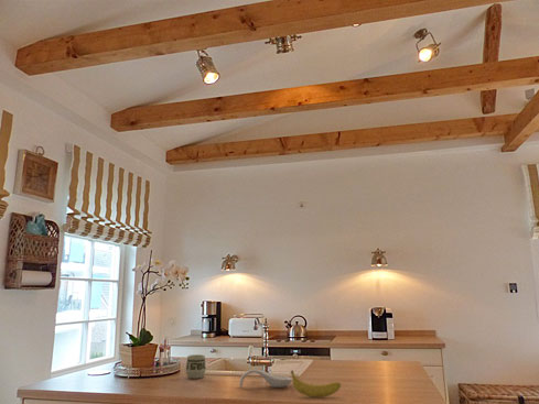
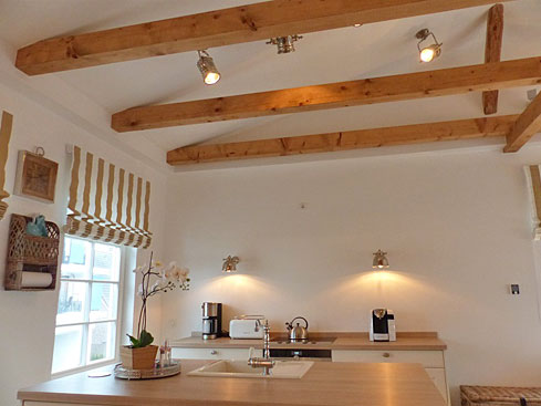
- fruit (315, 385)
- spoon rest (266, 378)
- cup (195, 365)
